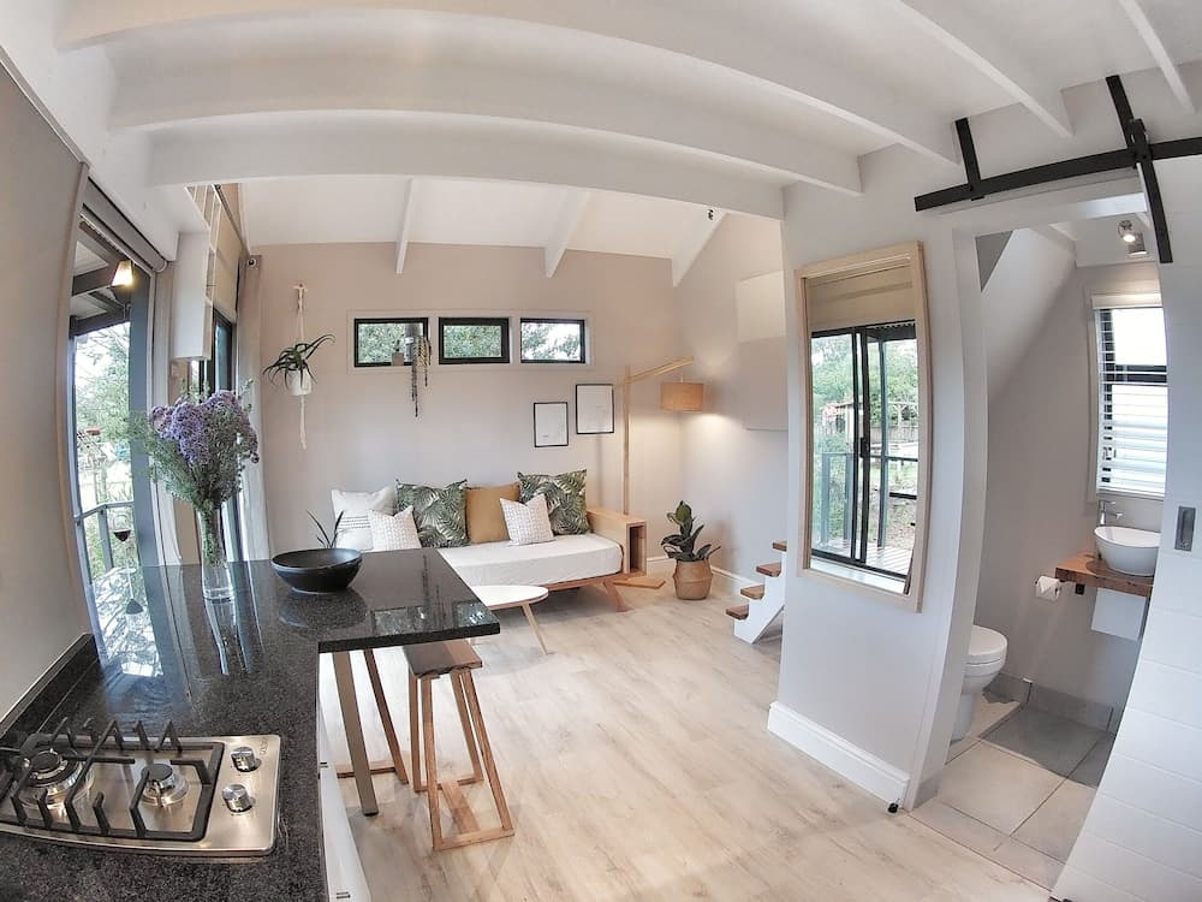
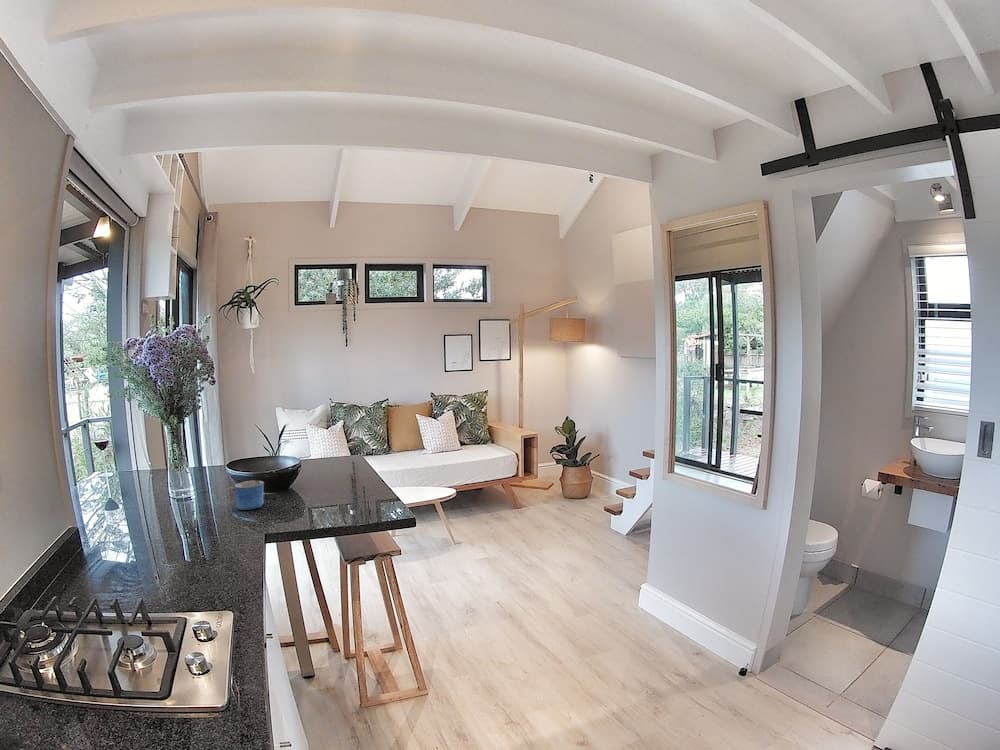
+ mug (245, 495)
